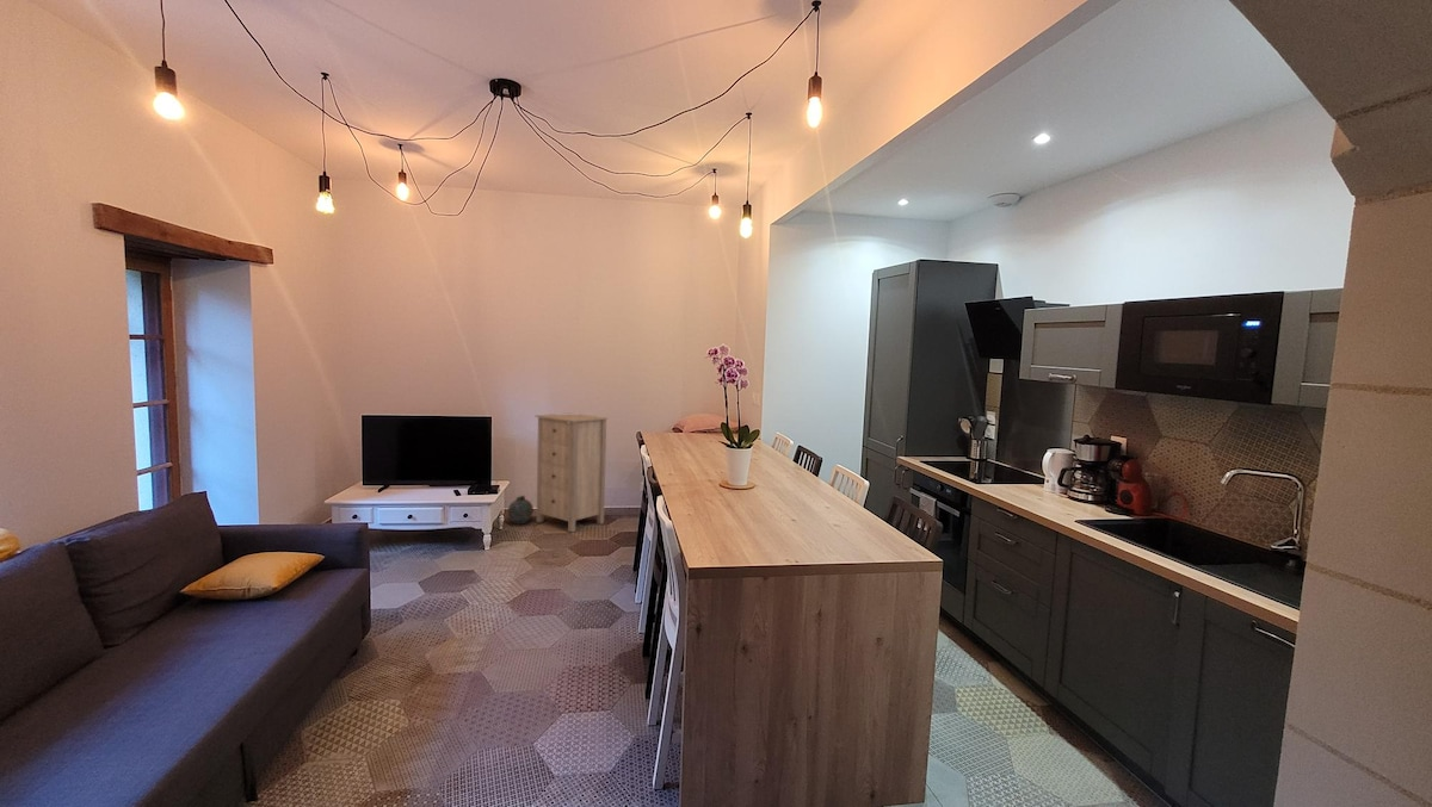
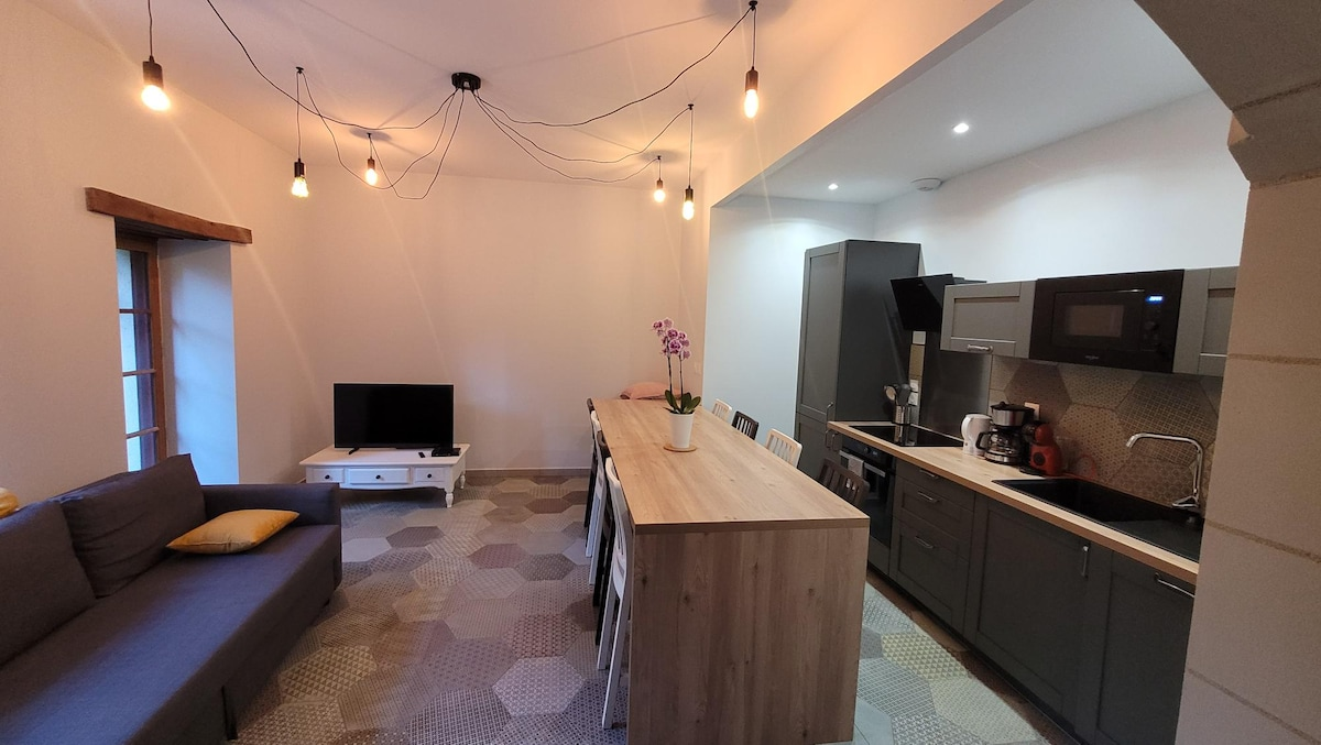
- snuff bottle (520, 508)
- storage cabinet (570, 470)
